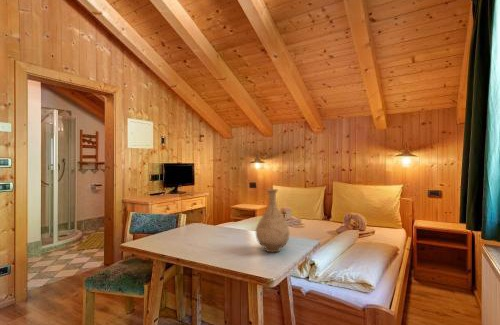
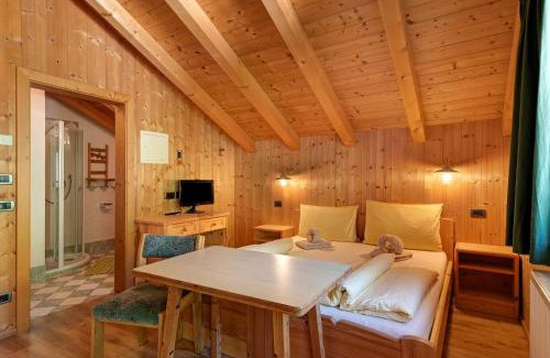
- vase (272, 220)
